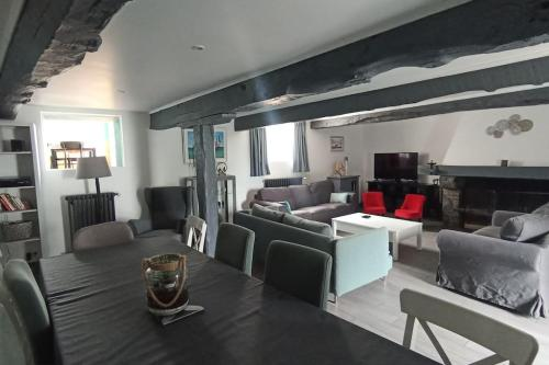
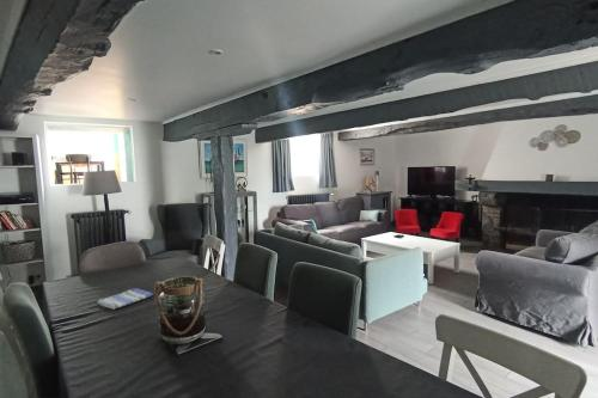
+ dish towel (126, 298)
